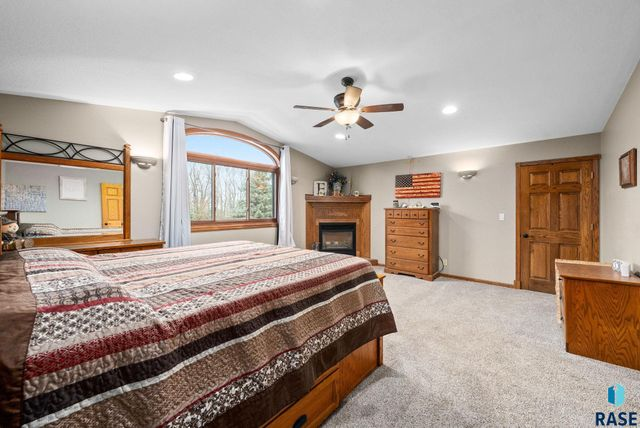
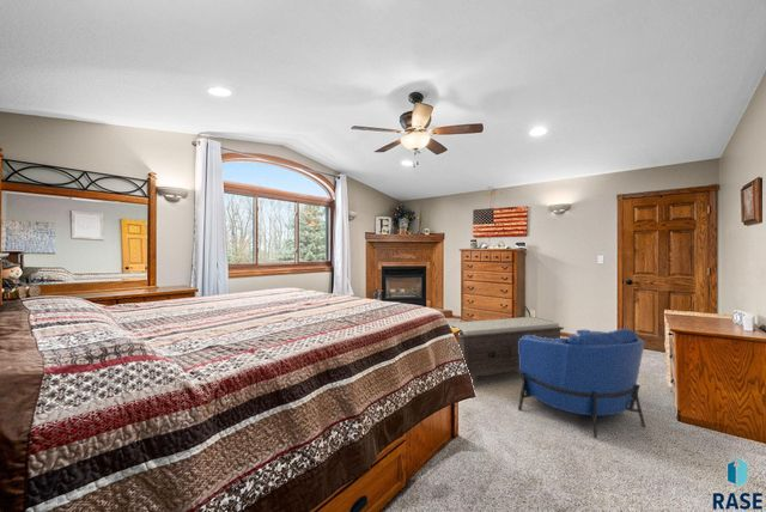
+ armchair (582, 368)
+ bench (501, 347)
